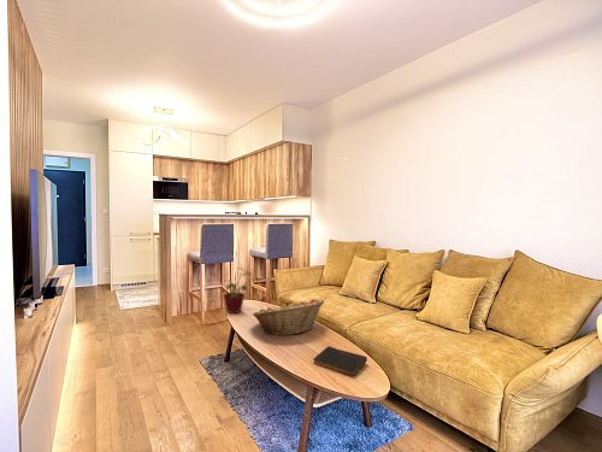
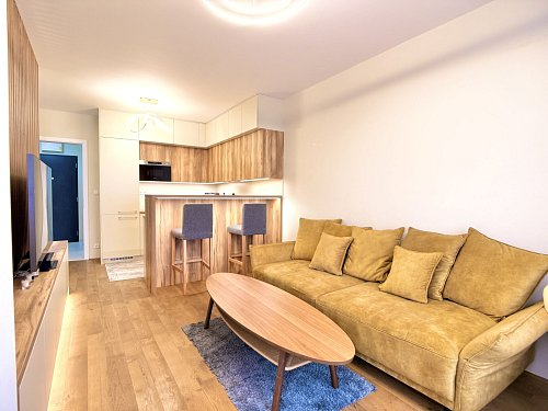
- fruit basket (289, 312)
- potted plant (242, 288)
- book (340, 359)
